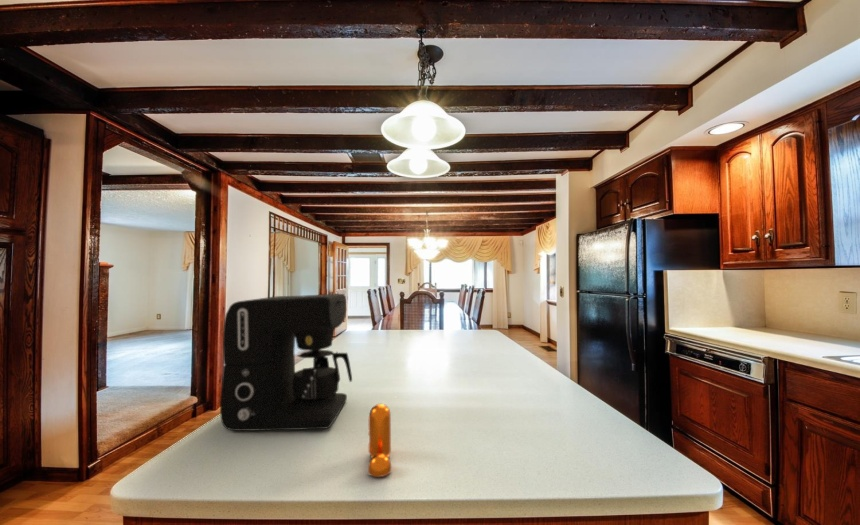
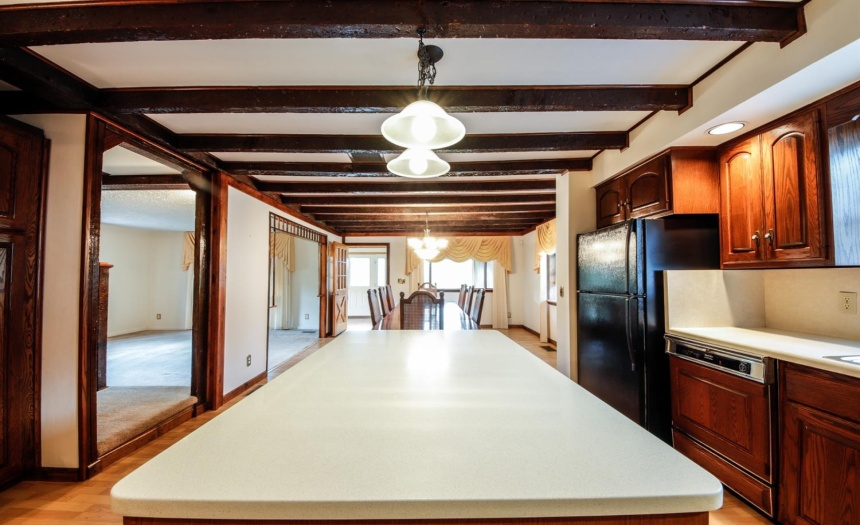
- coffee maker (297, 355)
- pepper shaker (379, 436)
